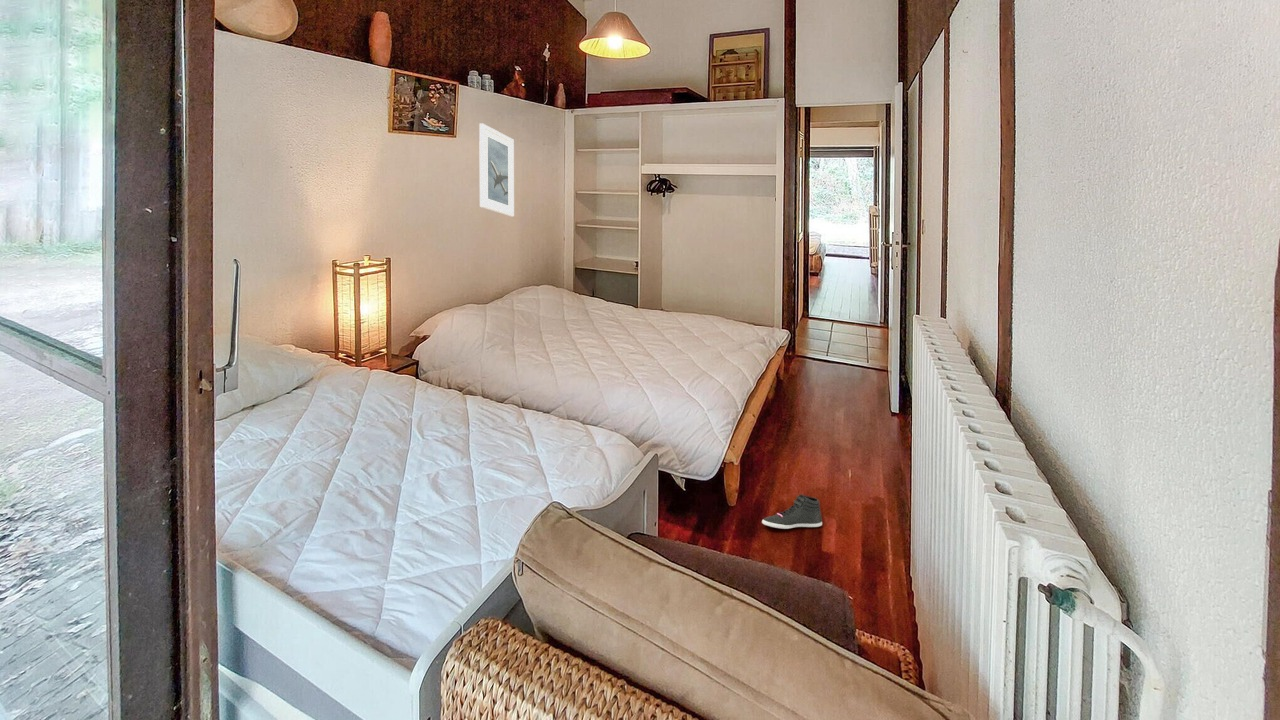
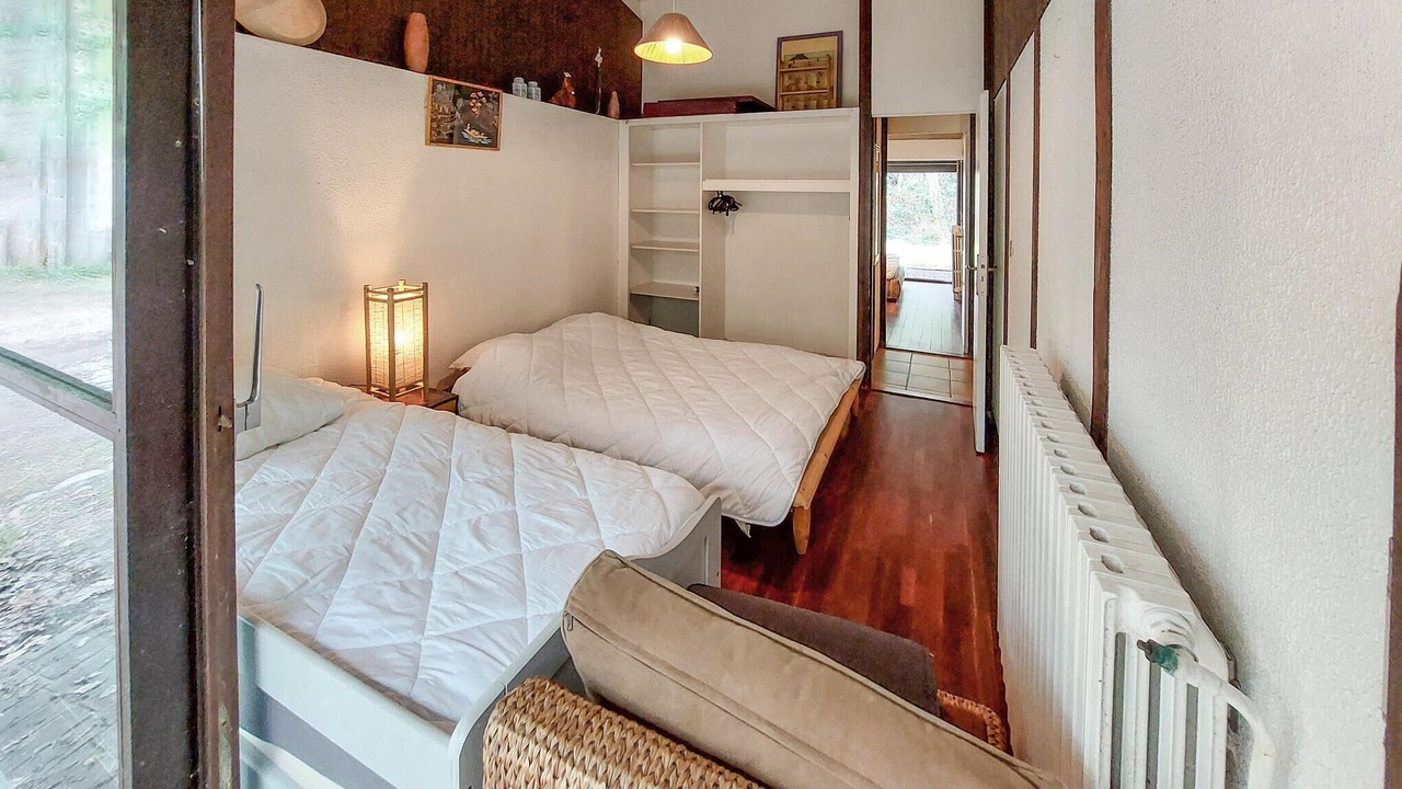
- sneaker (791, 510)
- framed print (497, 171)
